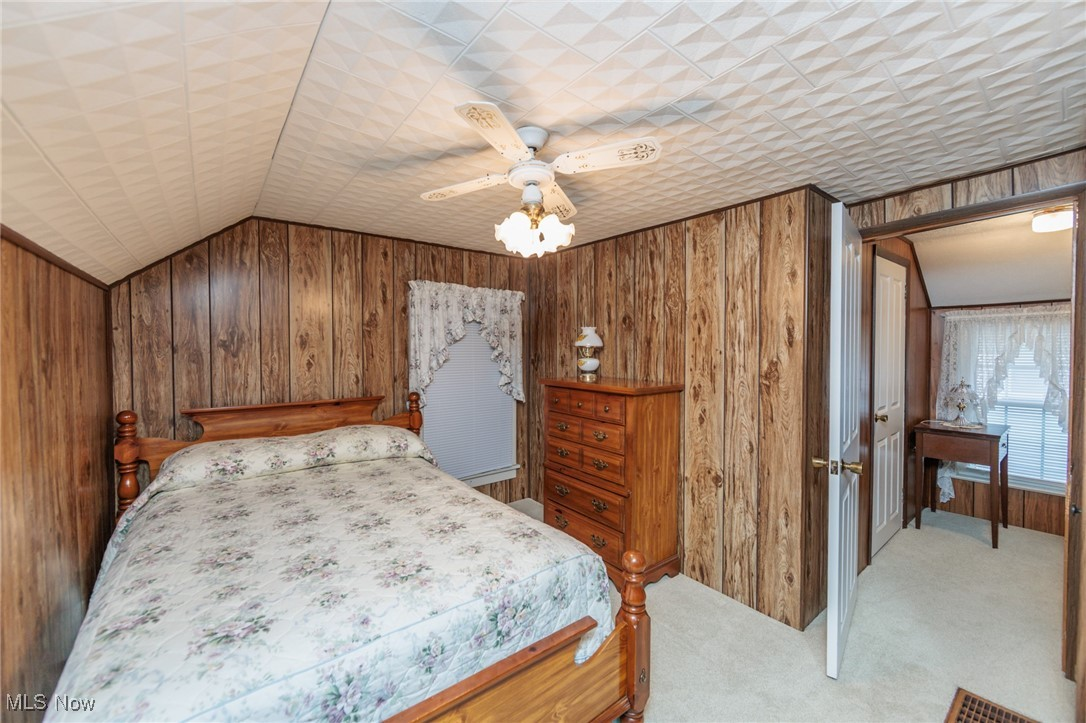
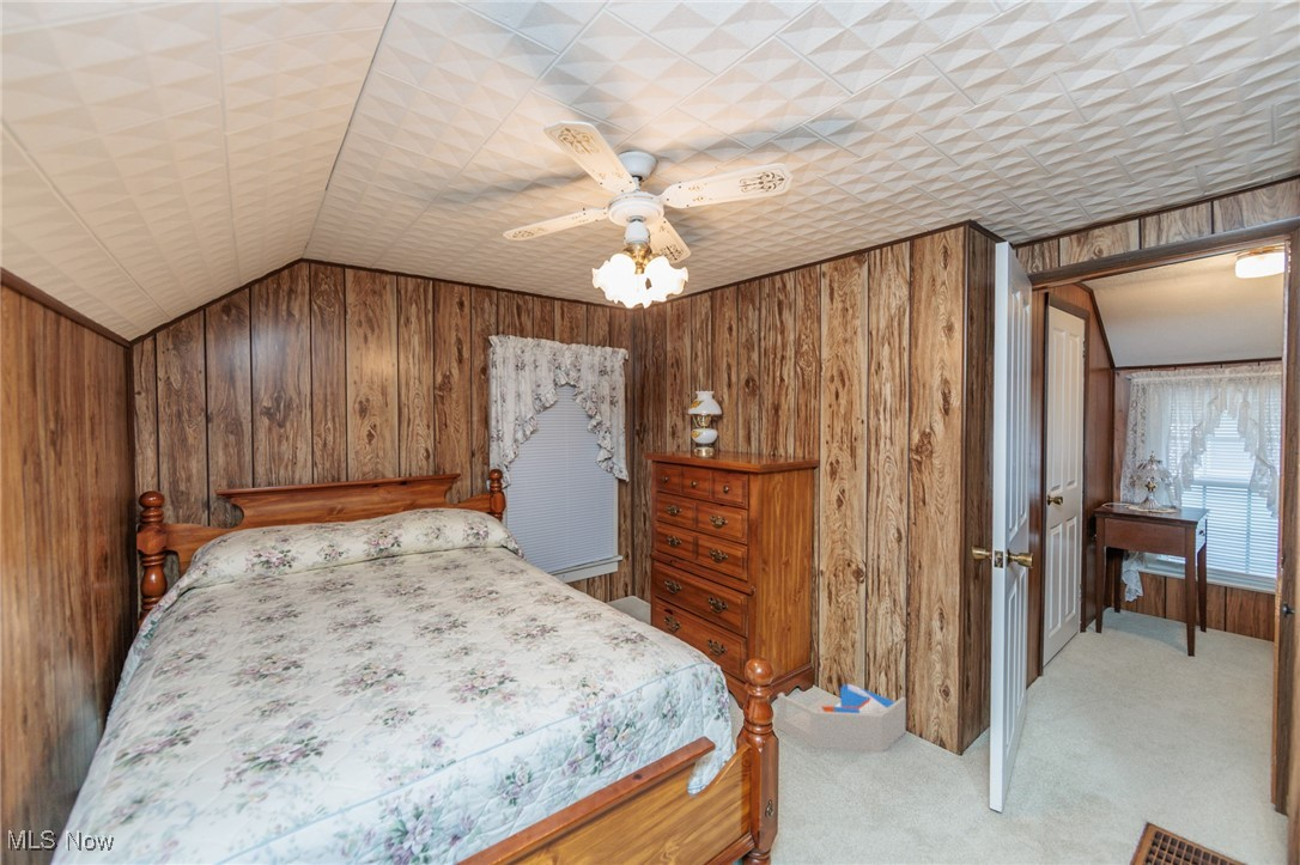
+ storage bin (840, 713)
